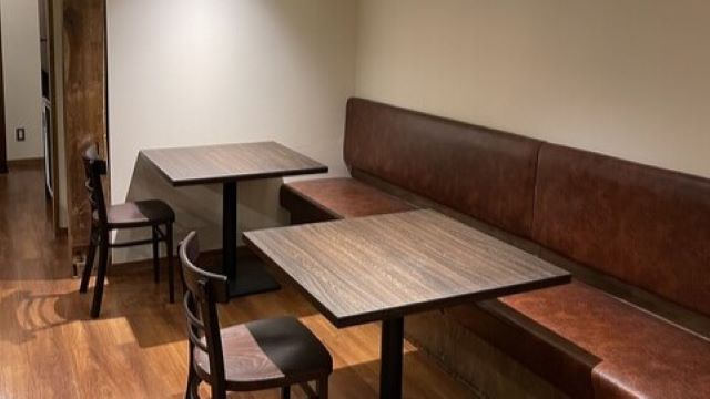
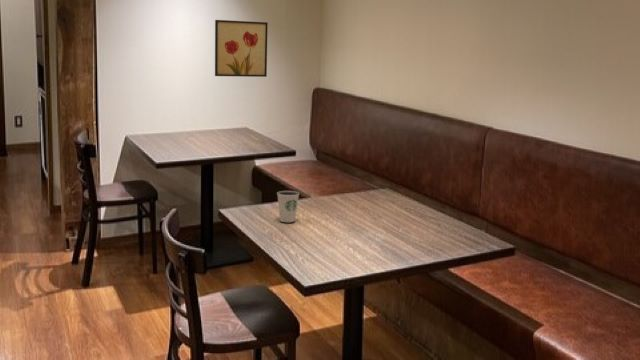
+ wall art (241, 48)
+ dixie cup (287, 207)
